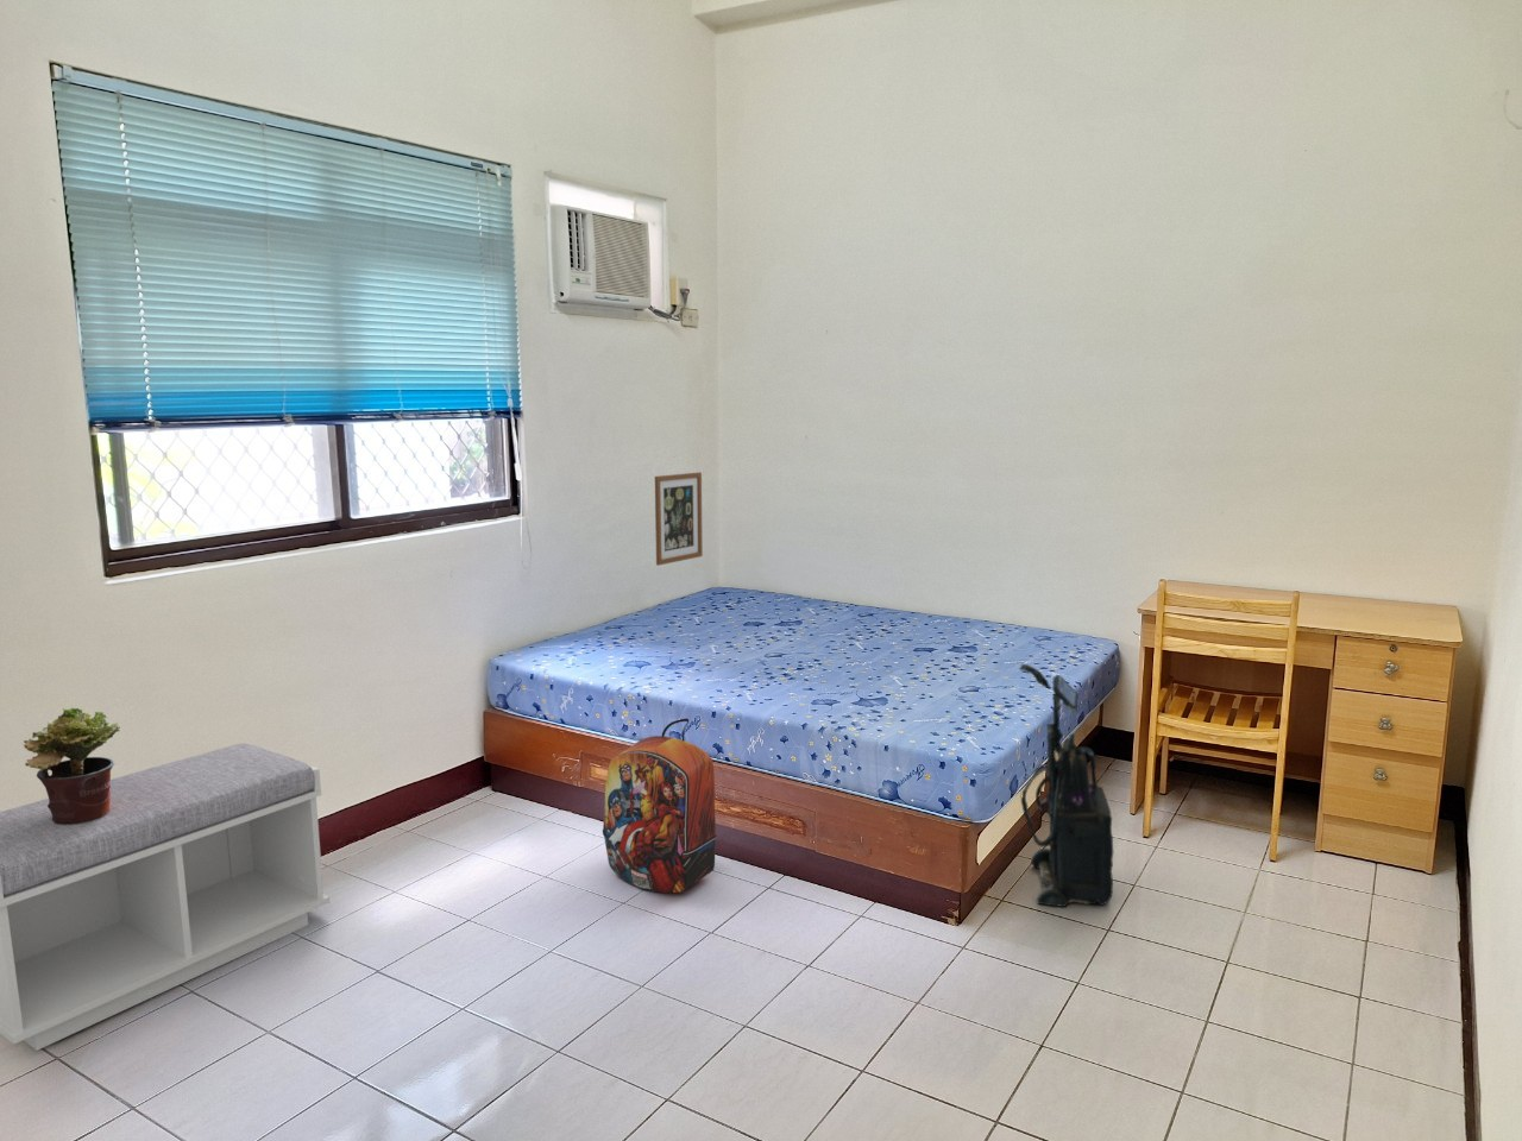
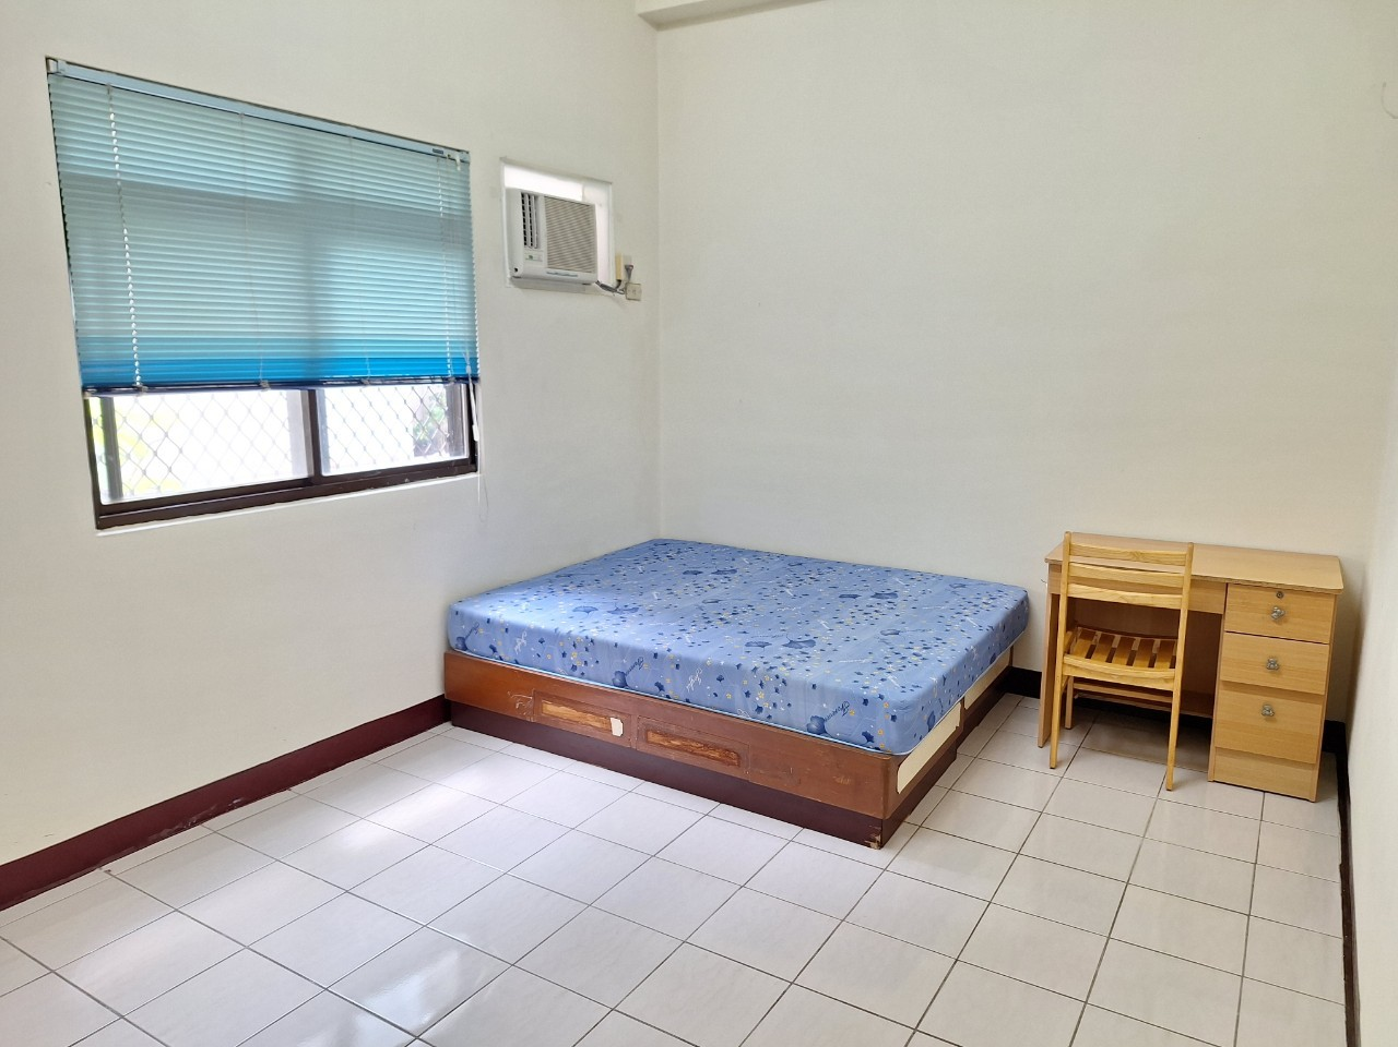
- wall art (680, 517)
- backpack (662, 803)
- bench (149, 877)
- potted plant (76, 760)
- vacuum cleaner (1065, 781)
